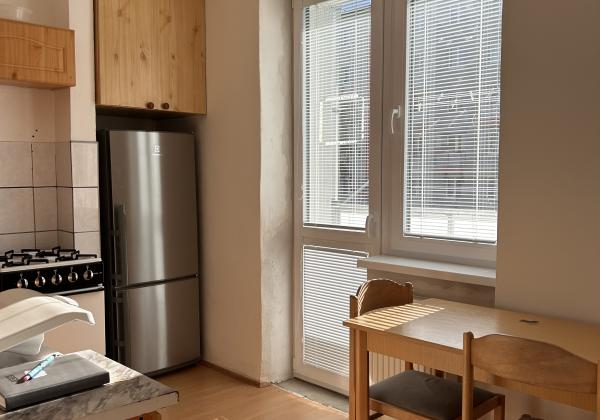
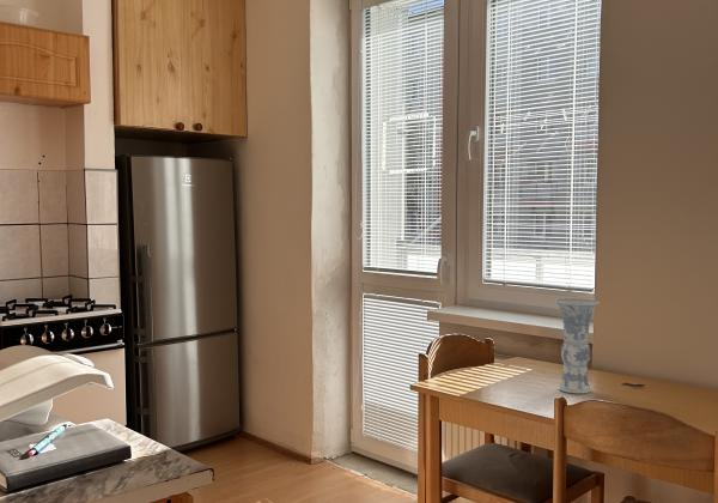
+ vase (576, 345)
